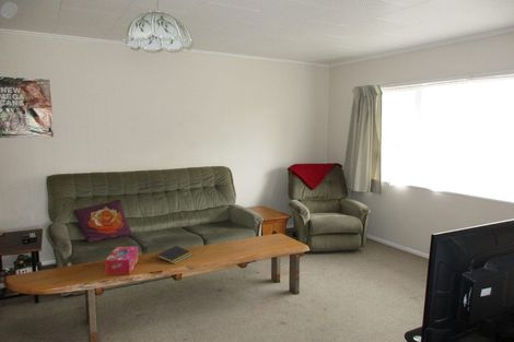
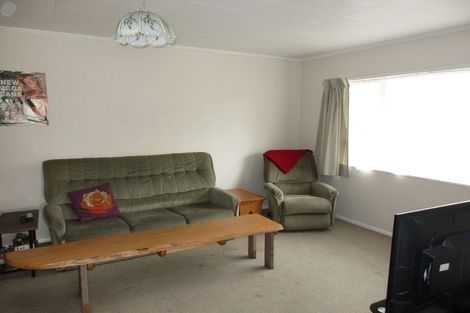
- notepad (175, 253)
- tissue box (122, 259)
